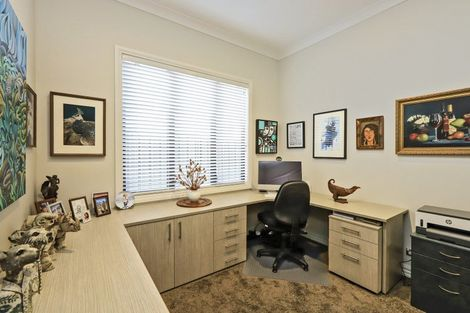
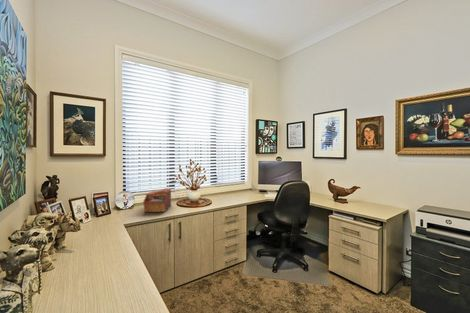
+ sewing box (157, 199)
